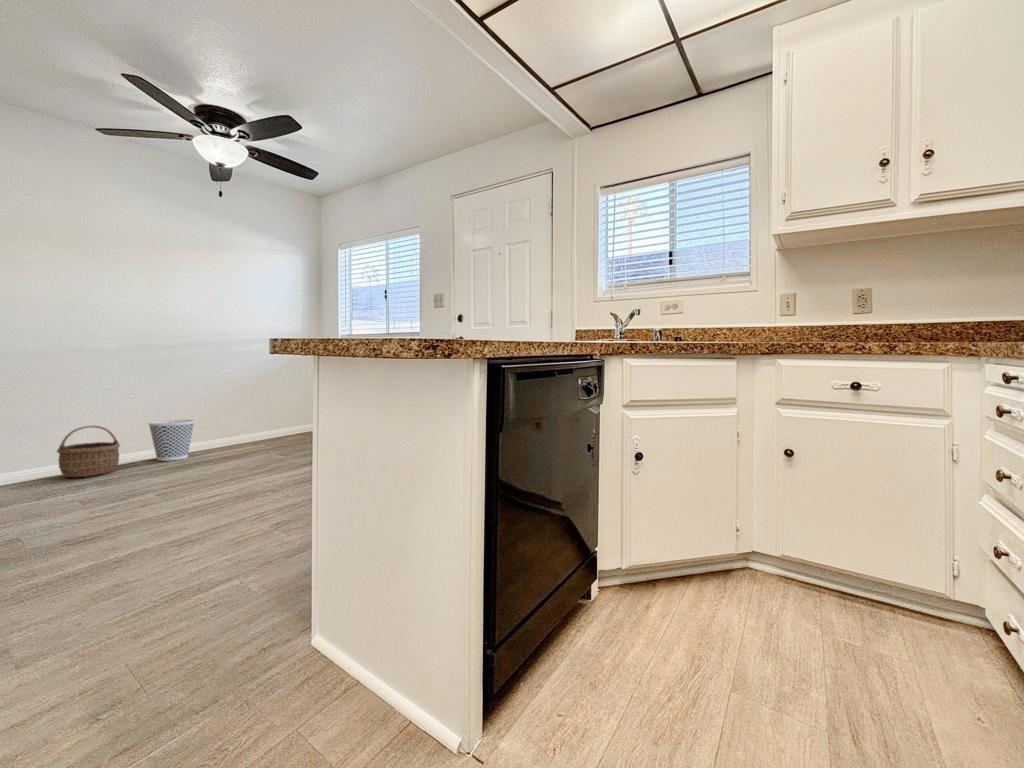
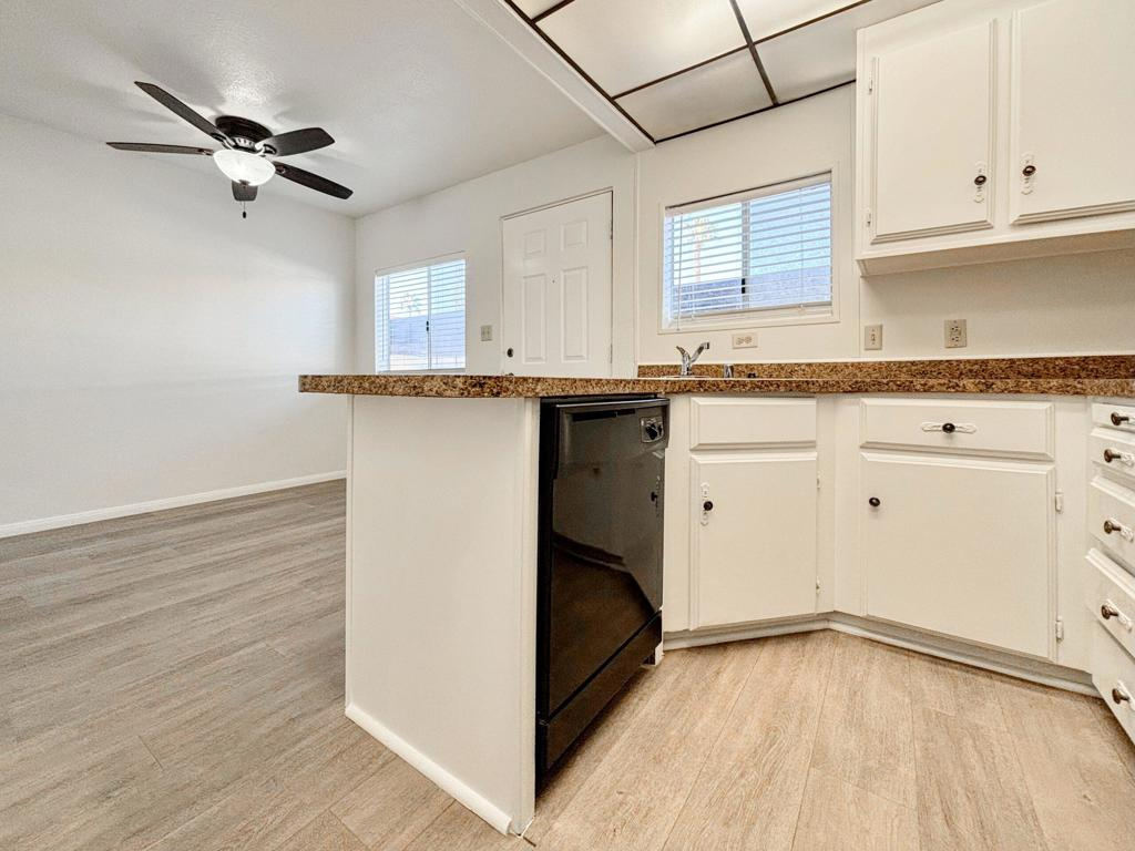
- wastebasket (172, 440)
- wicker basket (89, 449)
